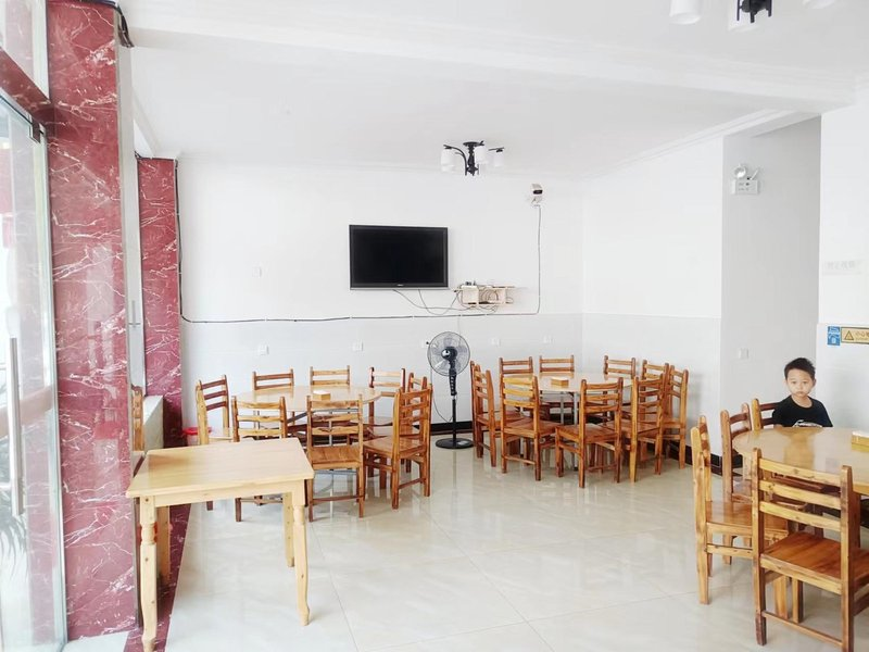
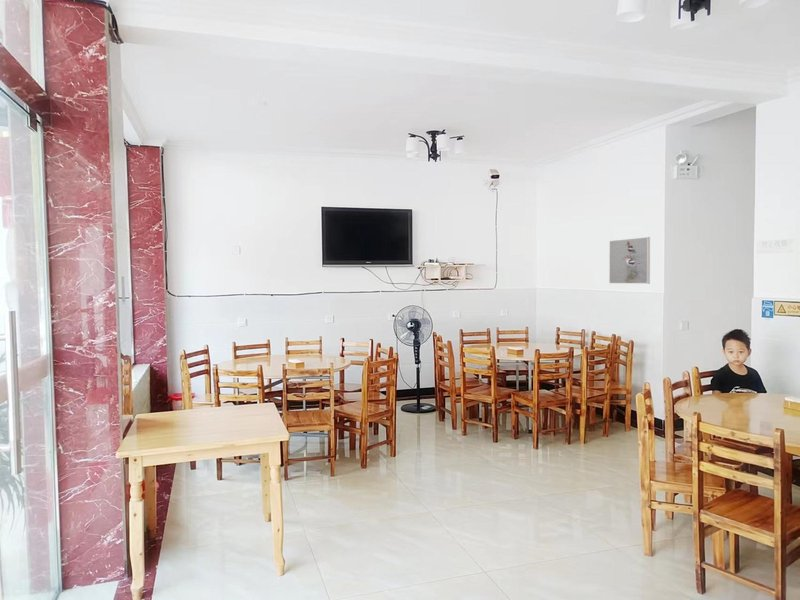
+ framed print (628, 261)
